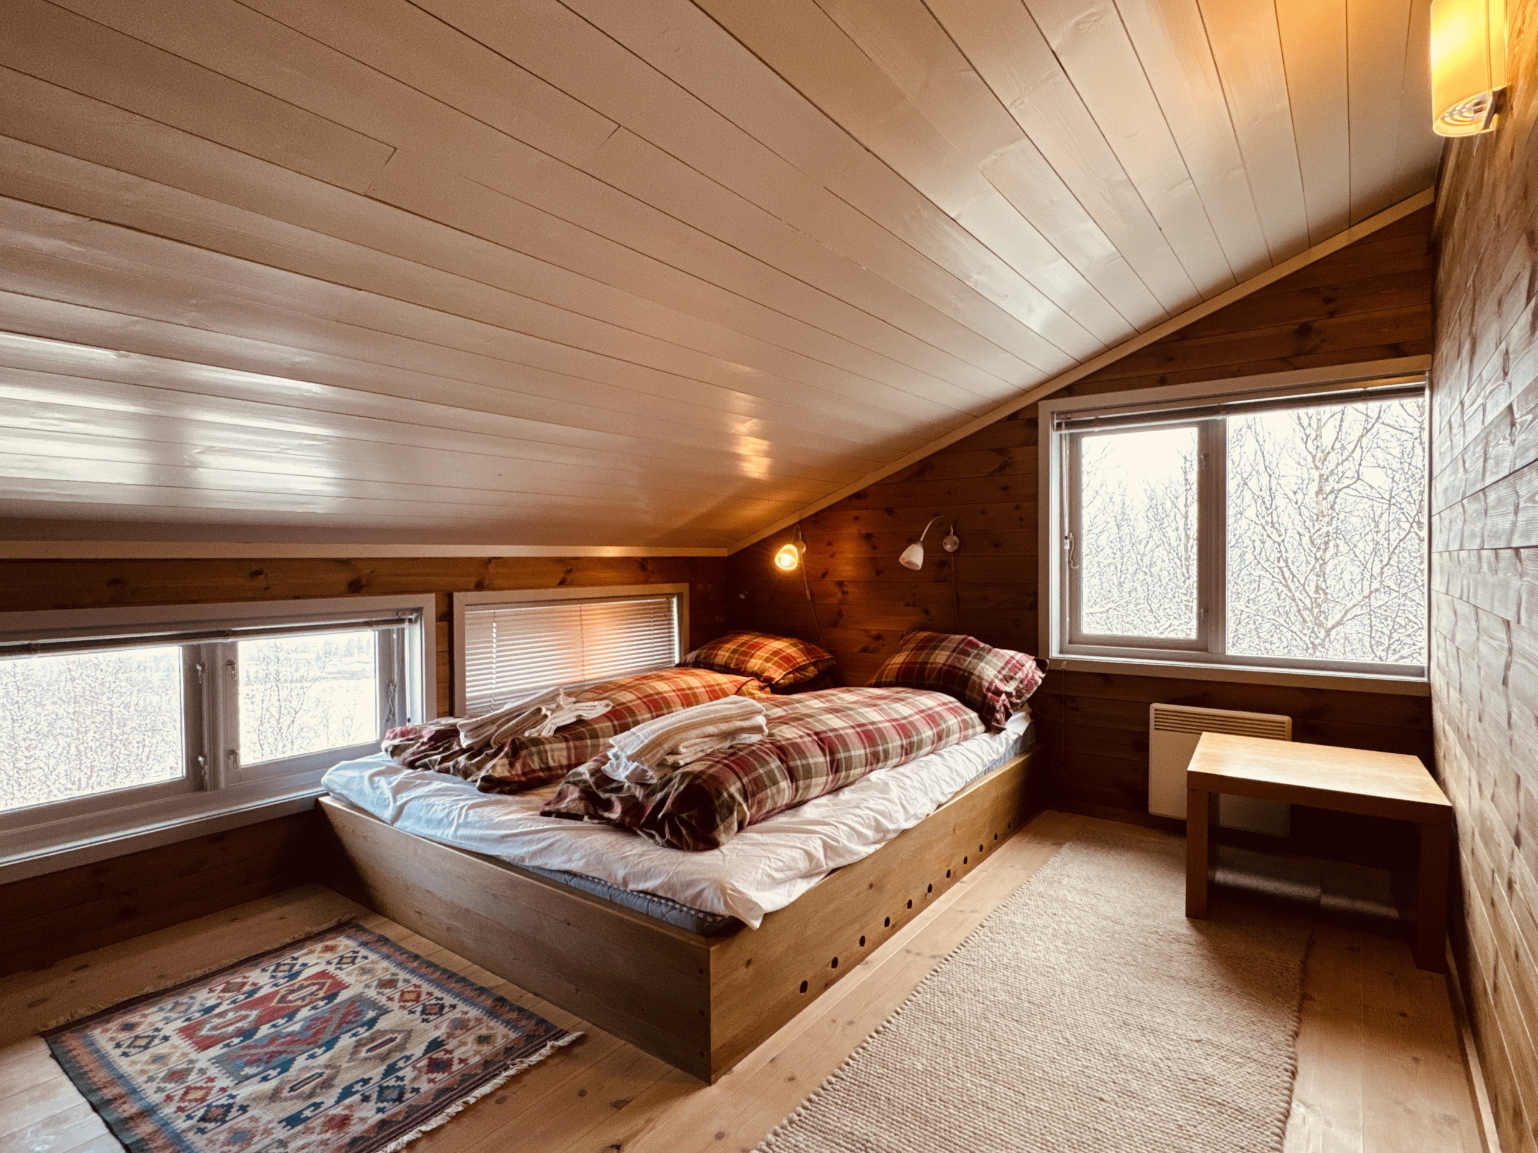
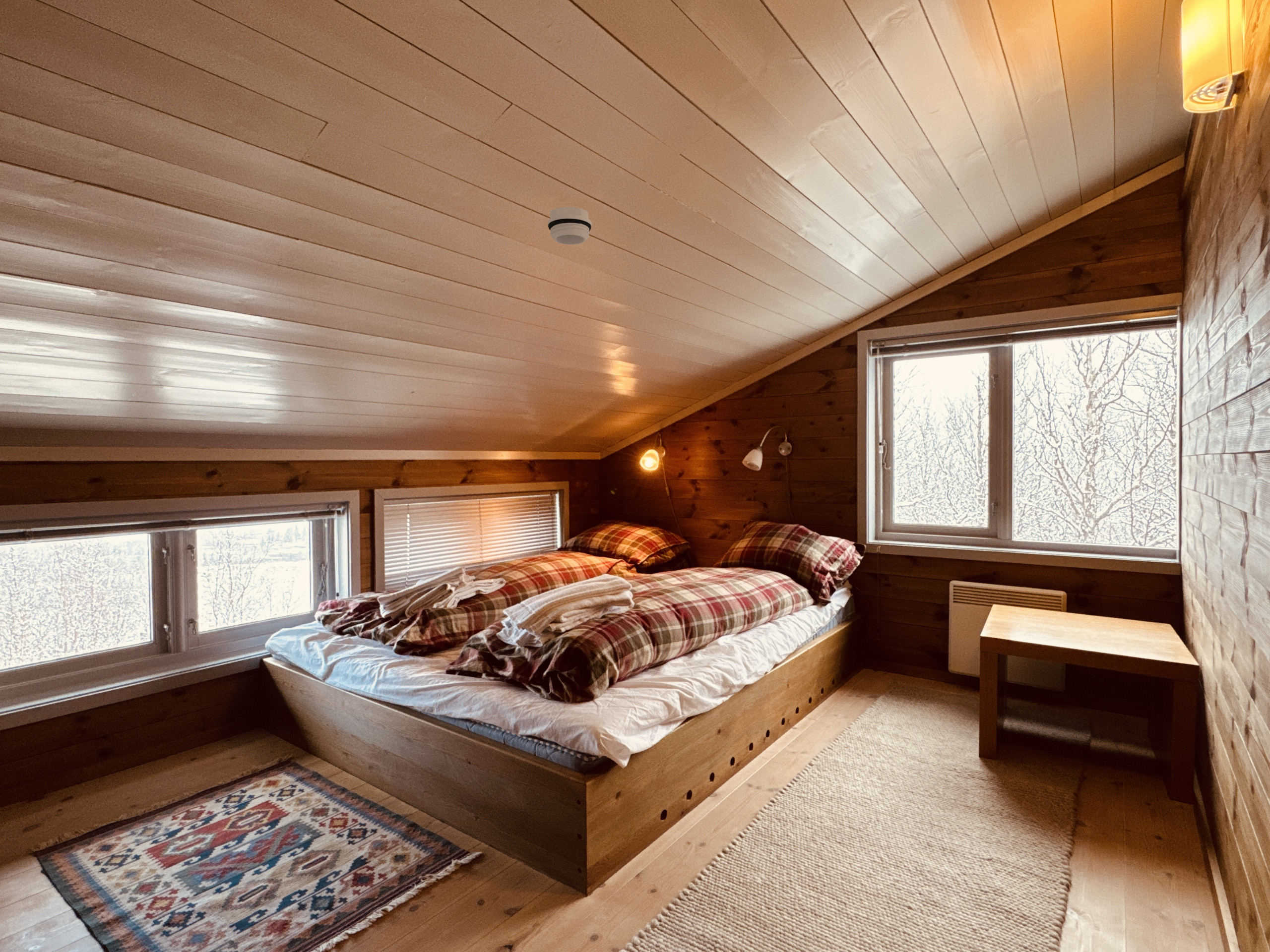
+ smoke detector (570, 227)
